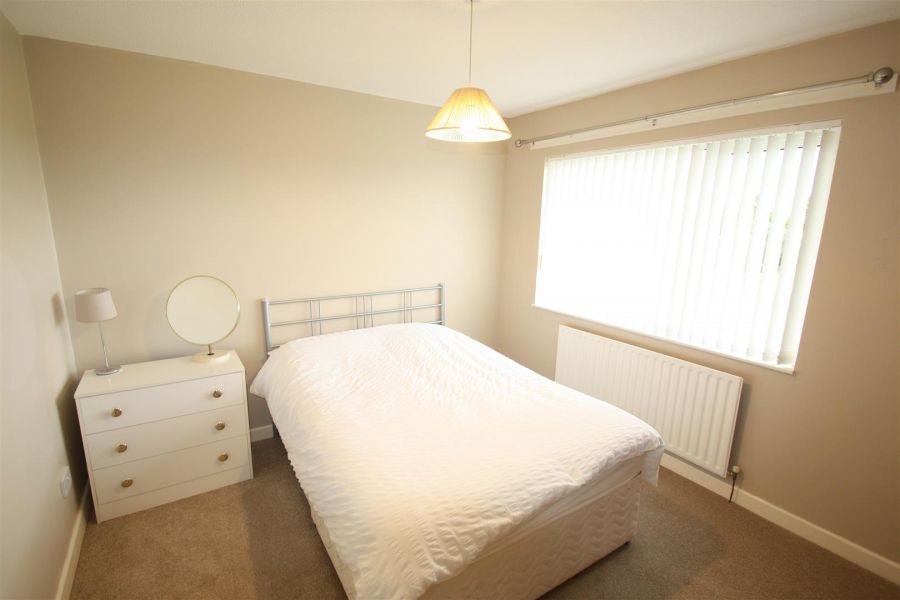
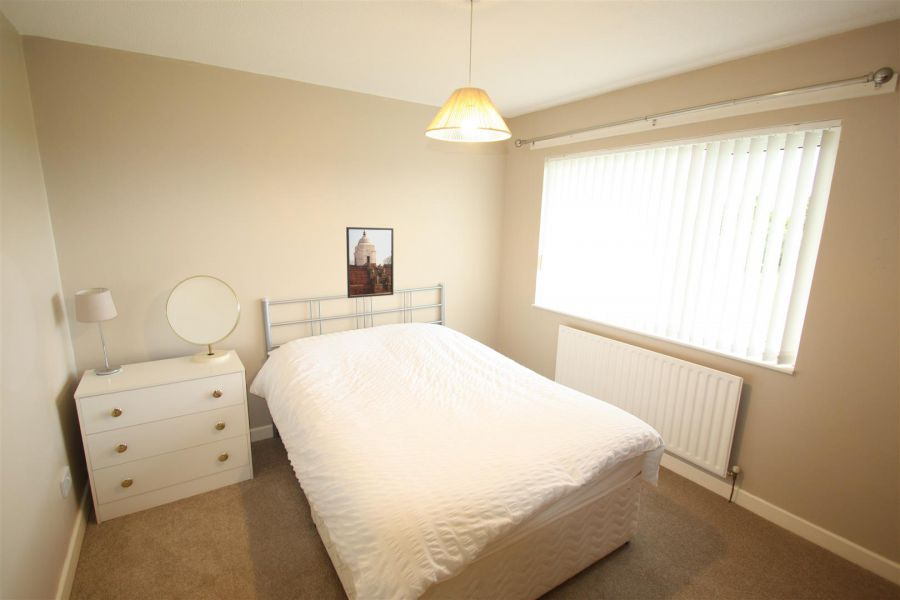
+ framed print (370, 262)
